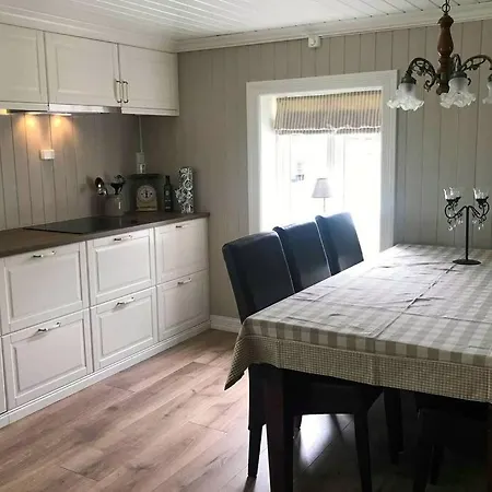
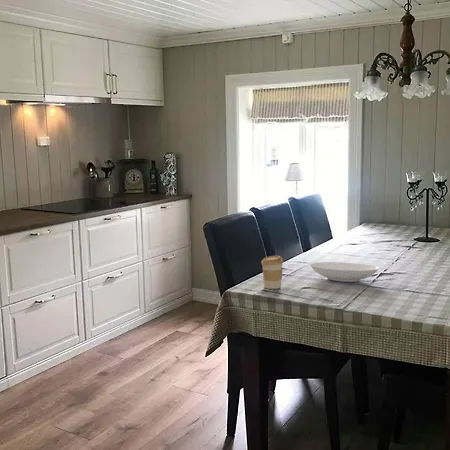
+ bowl (343, 273)
+ coffee cup (272, 271)
